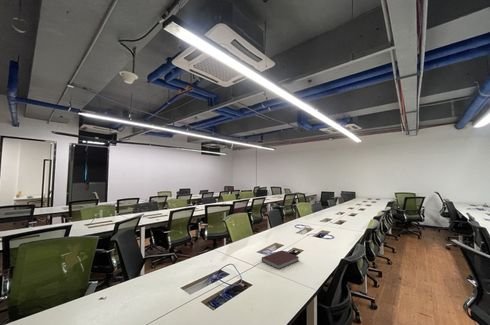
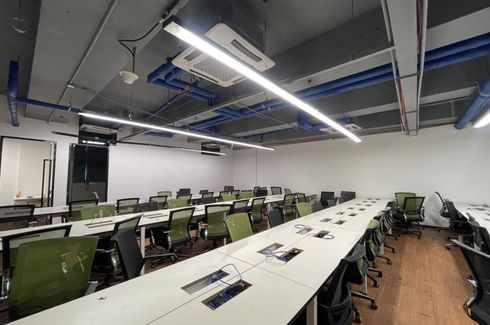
- notebook (280, 259)
